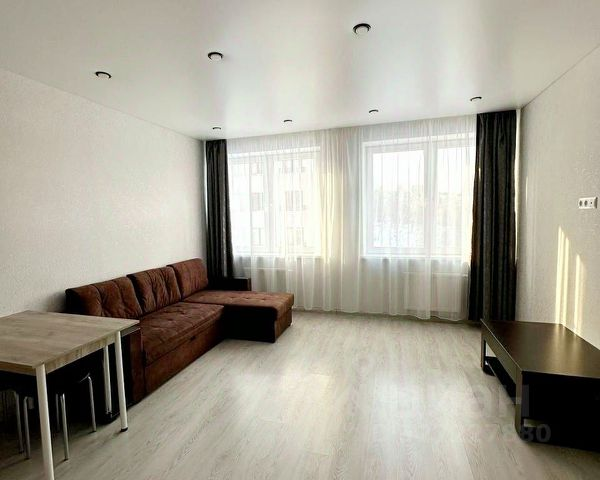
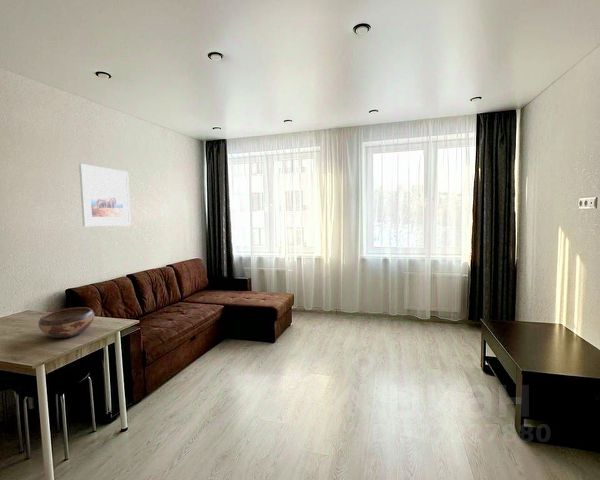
+ decorative bowl (67, 323)
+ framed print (107, 197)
